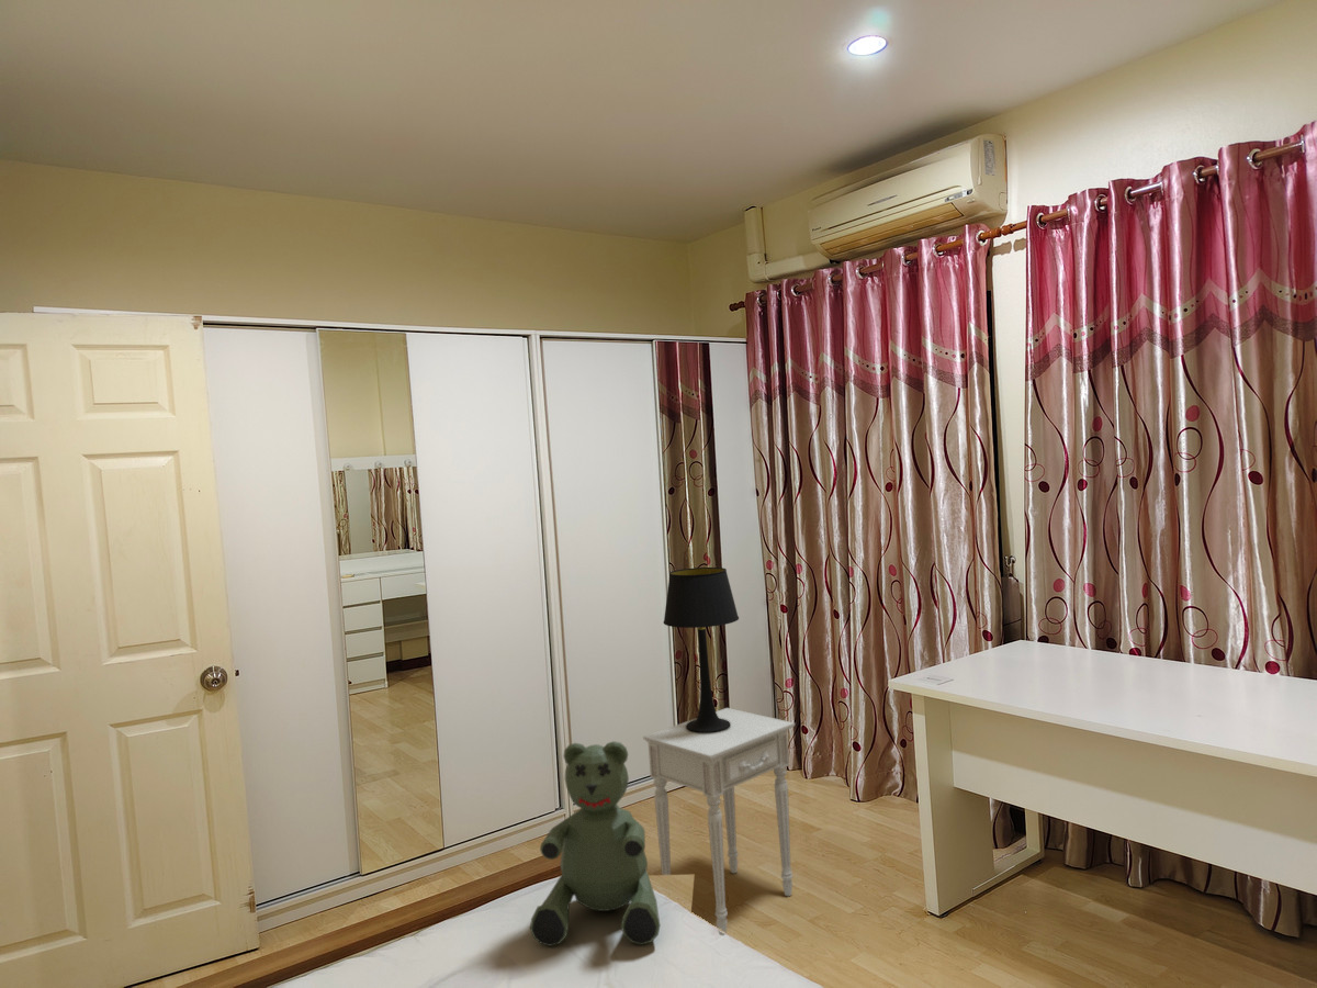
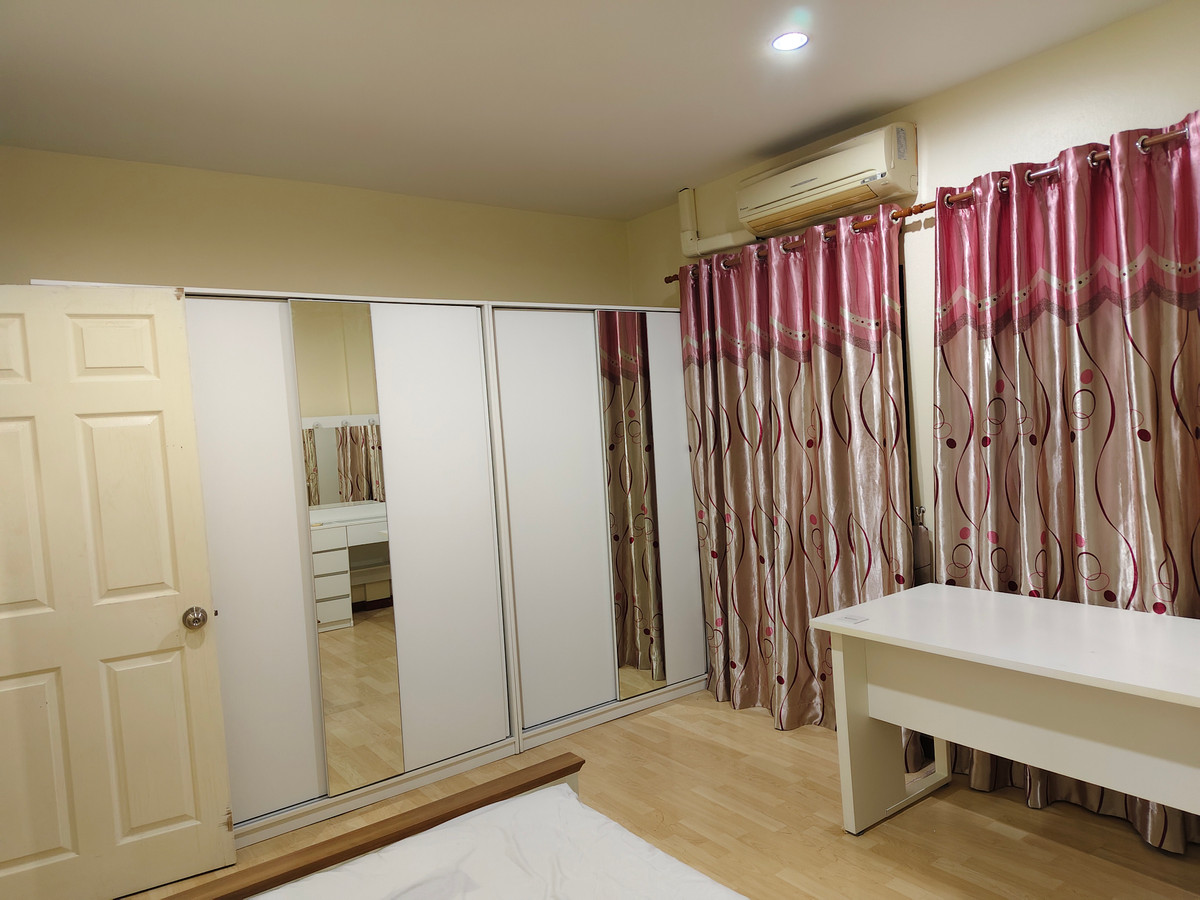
- table lamp (702, 648)
- nightstand (725, 816)
- teddy bear (598, 830)
